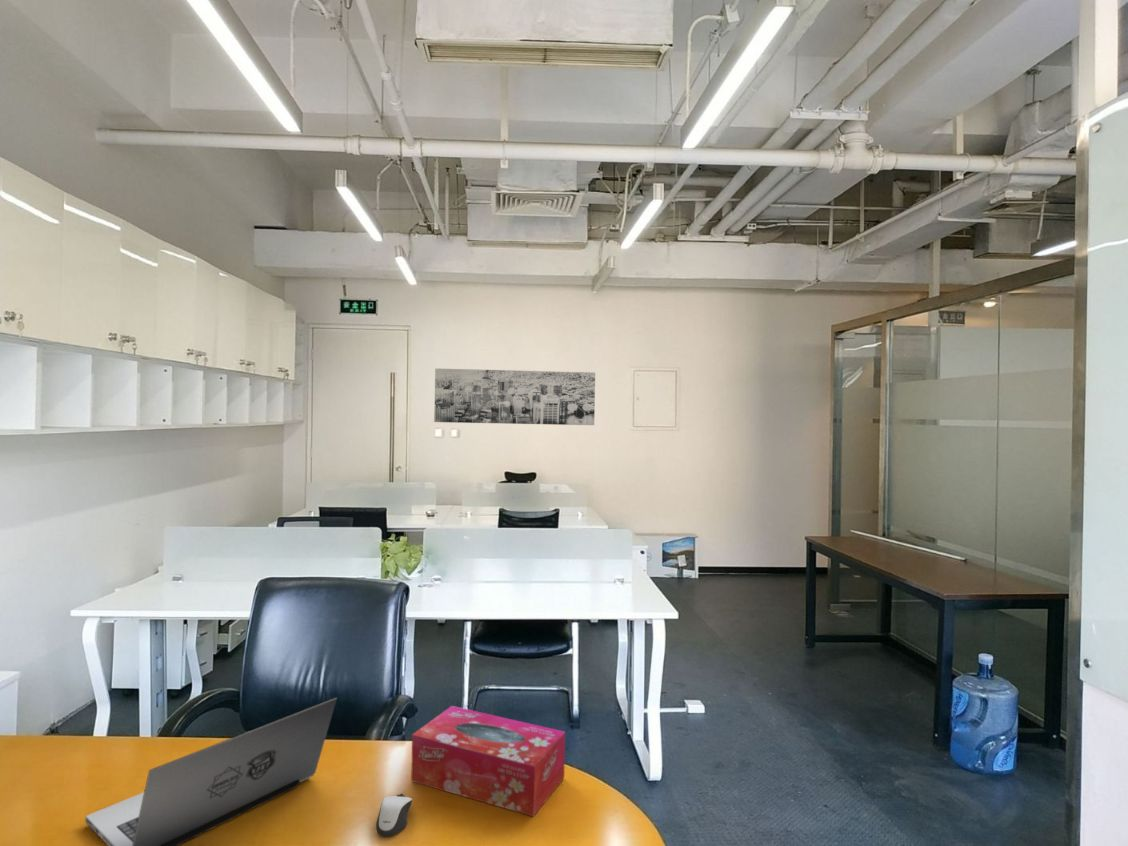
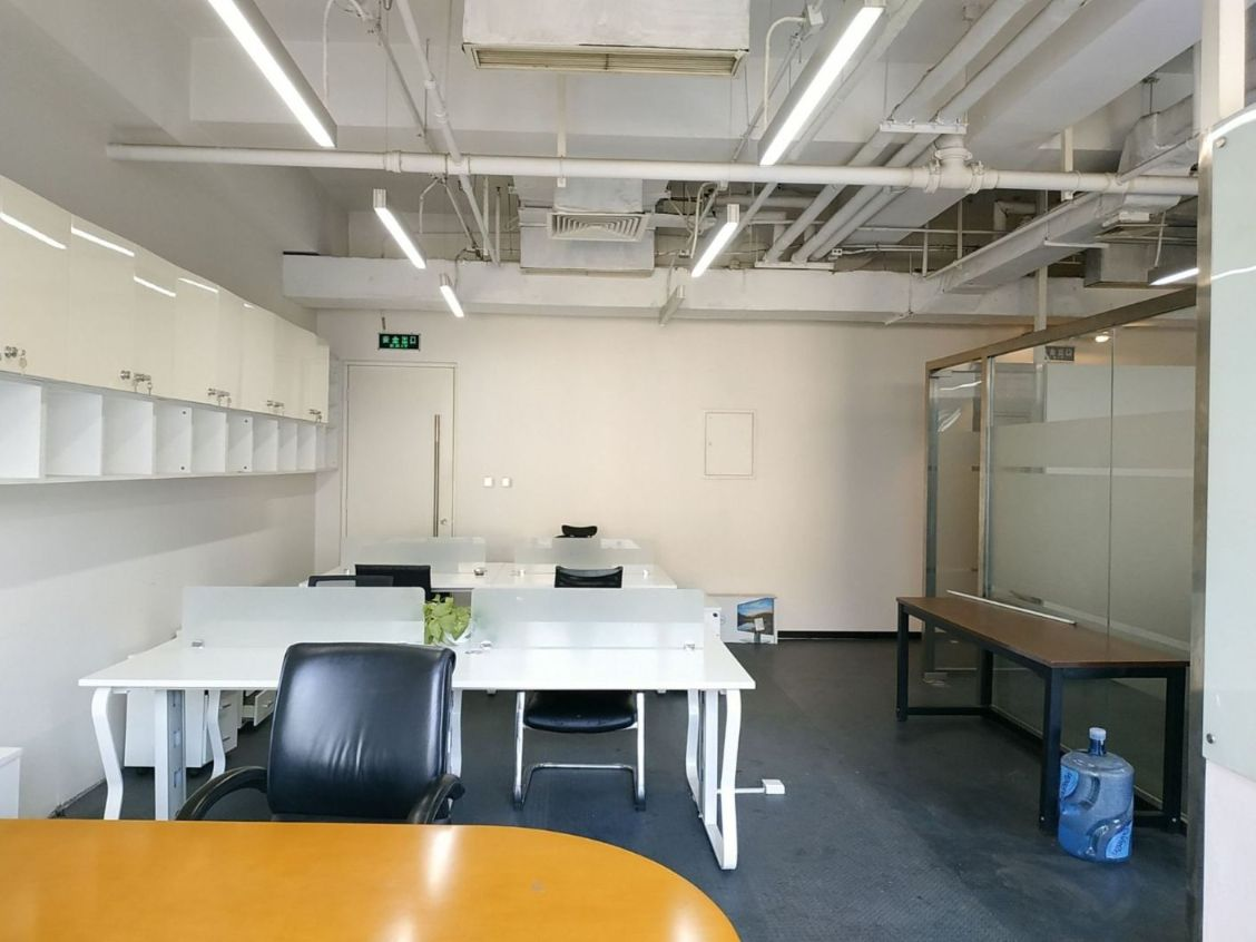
- tissue box (488, 756)
- laptop (217, 758)
- computer mouse (394, 809)
- wall art (515, 397)
